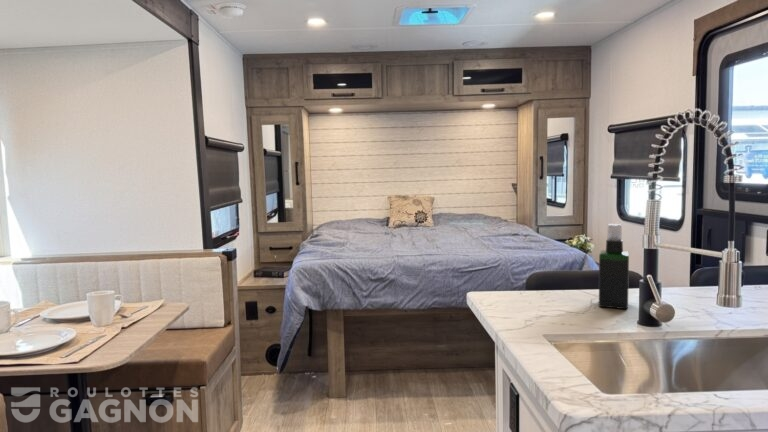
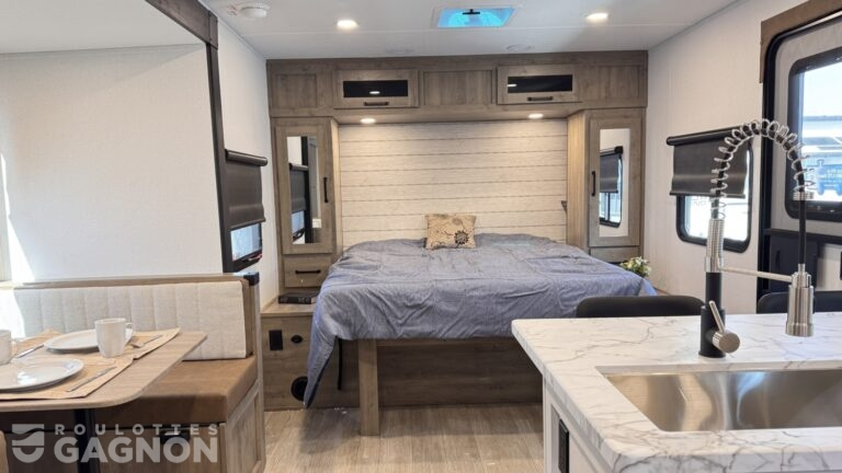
- spray bottle (614, 264)
